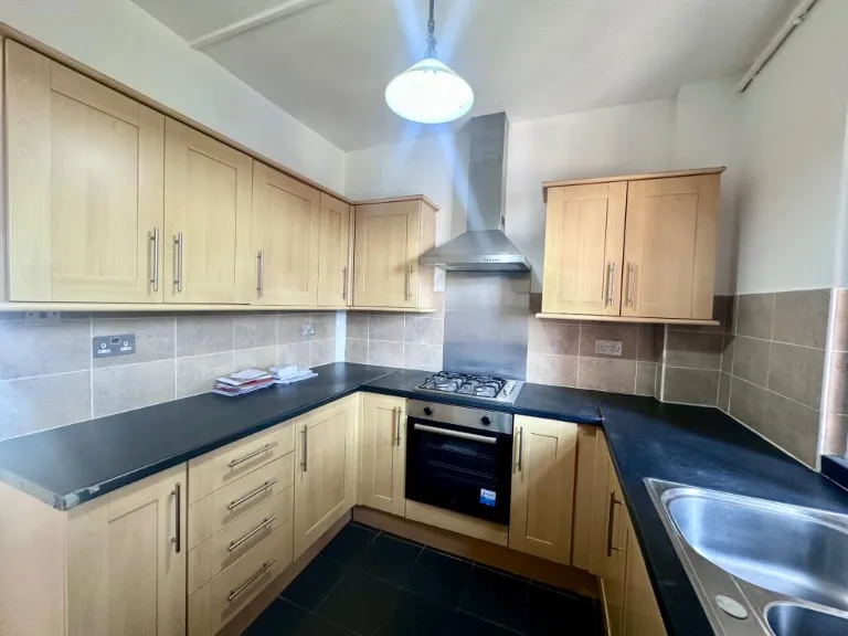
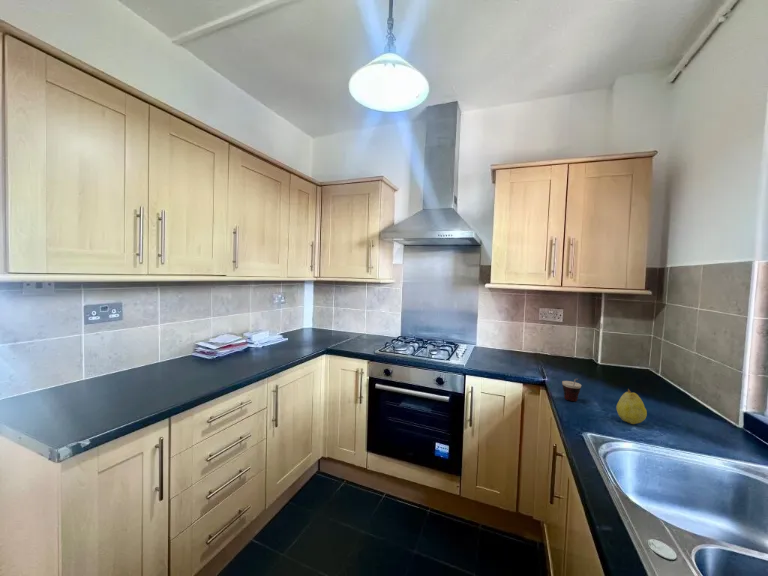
+ cup (573, 388)
+ fruit (631, 405)
